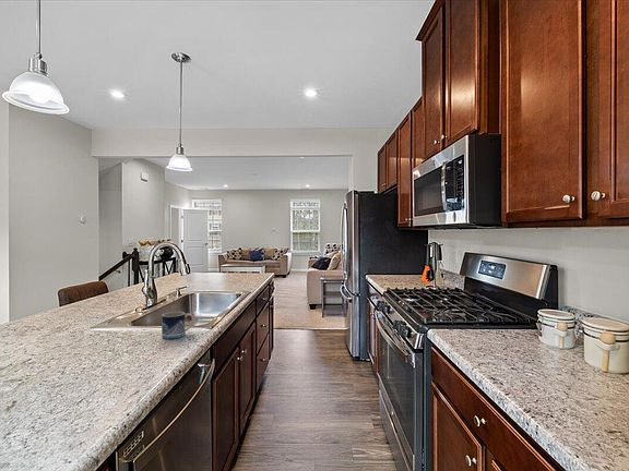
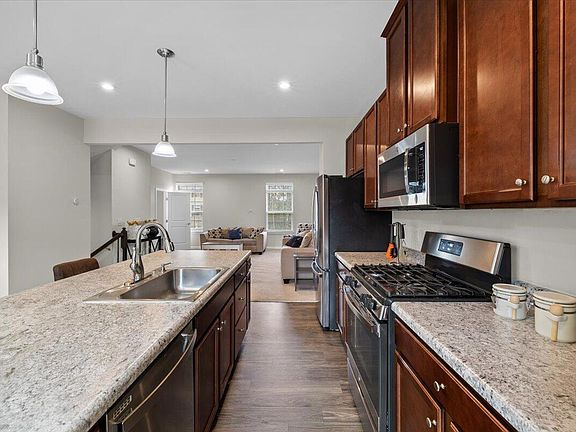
- mug (178, 324)
